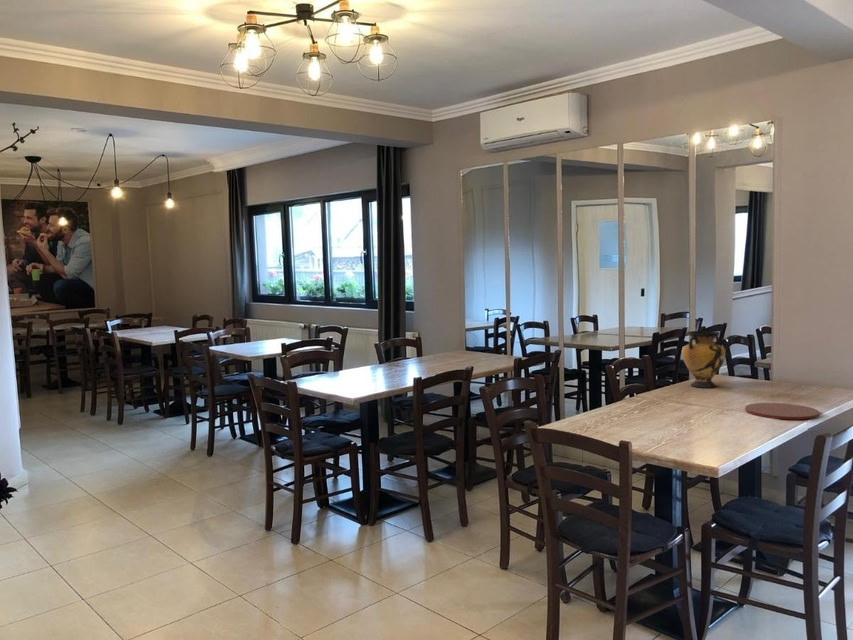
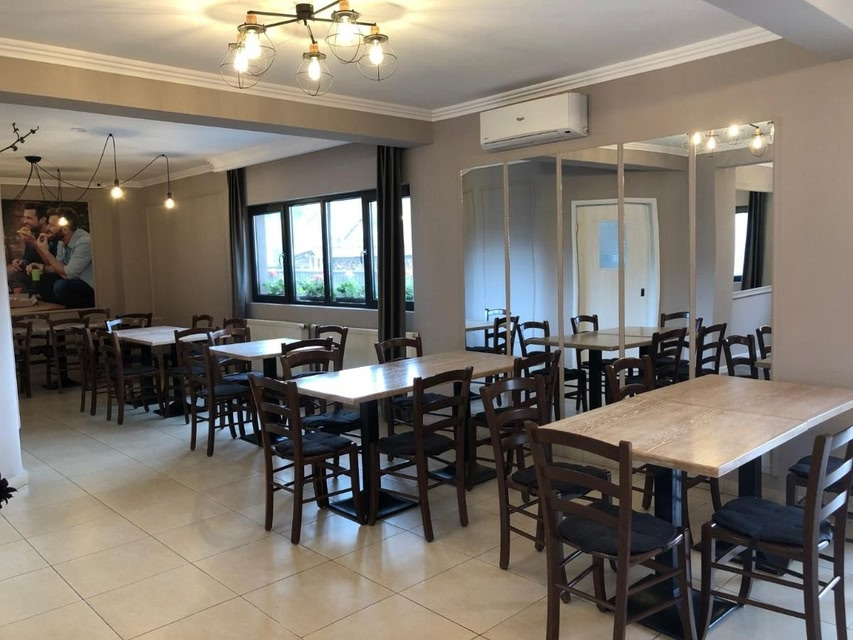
- vase (703, 359)
- plate (781, 410)
